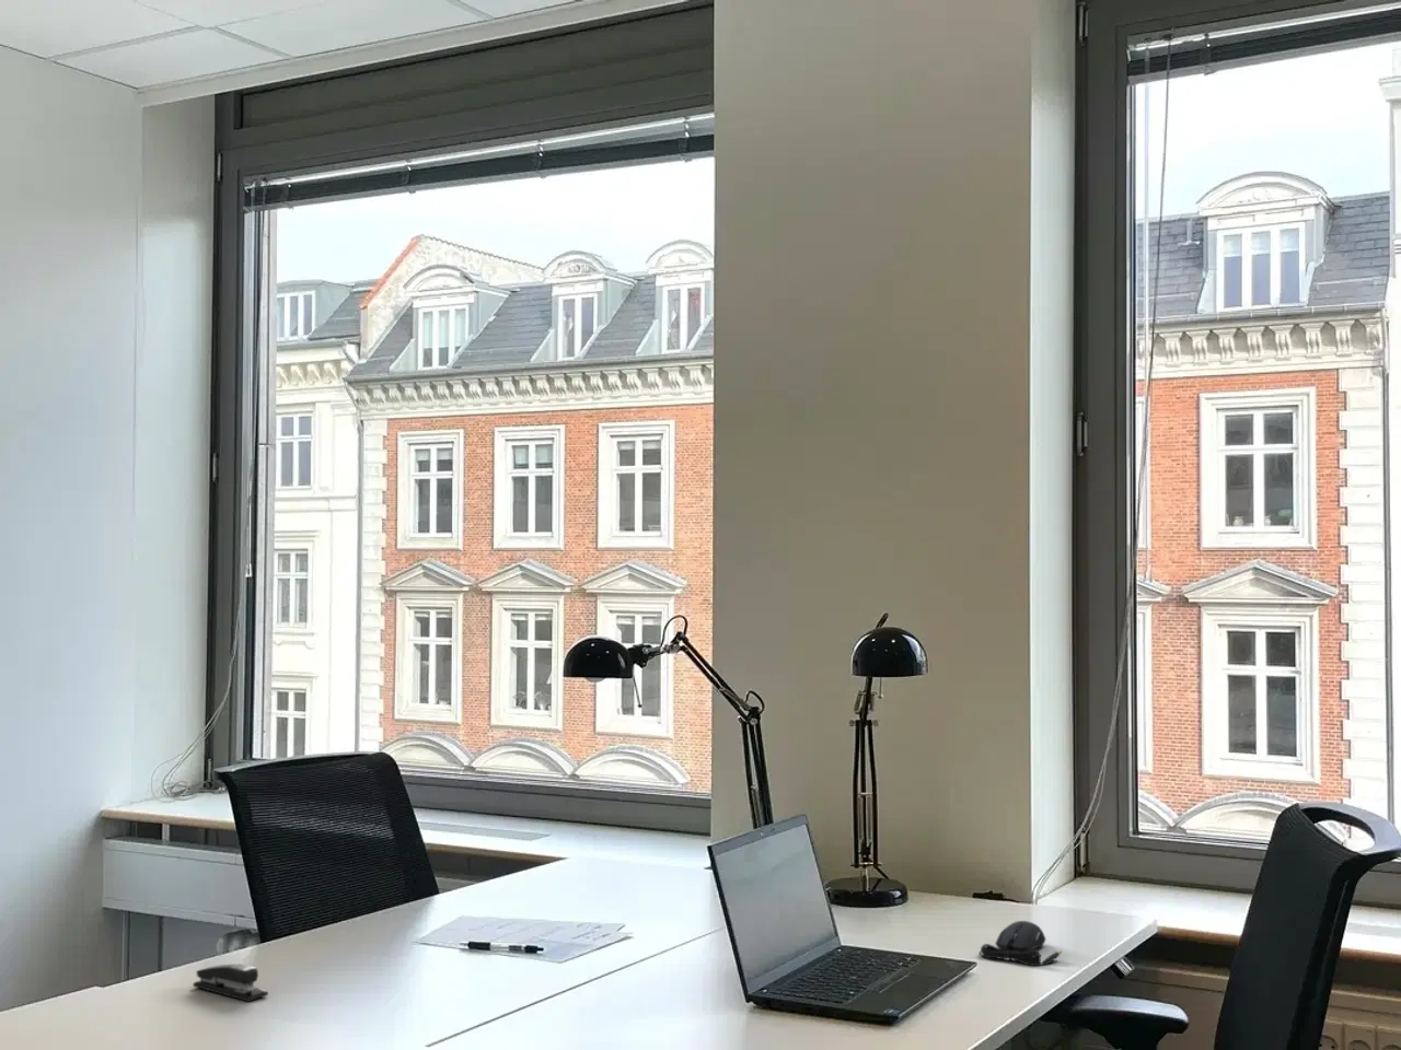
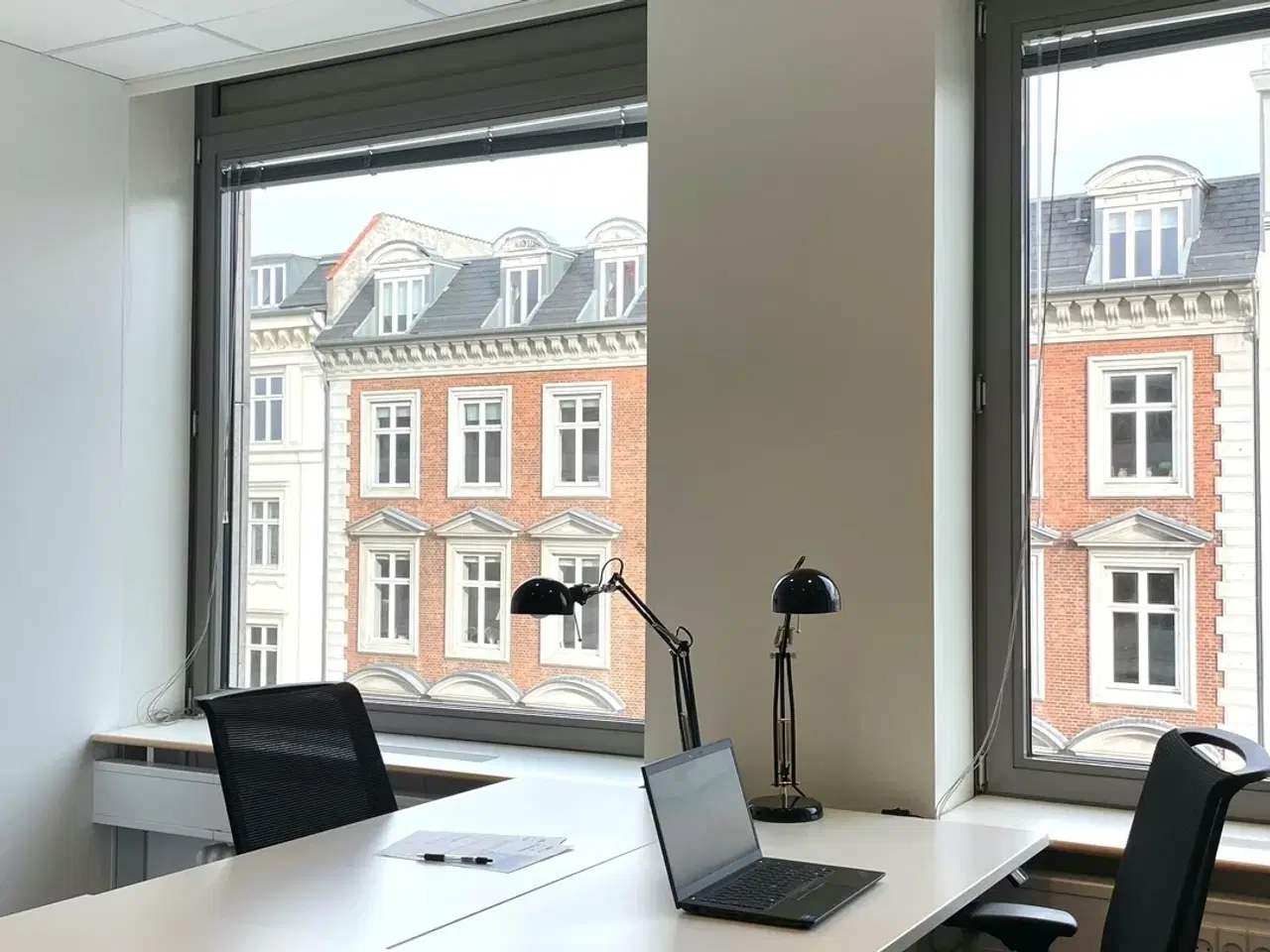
- stapler (228, 977)
- computer mouse (1030, 940)
